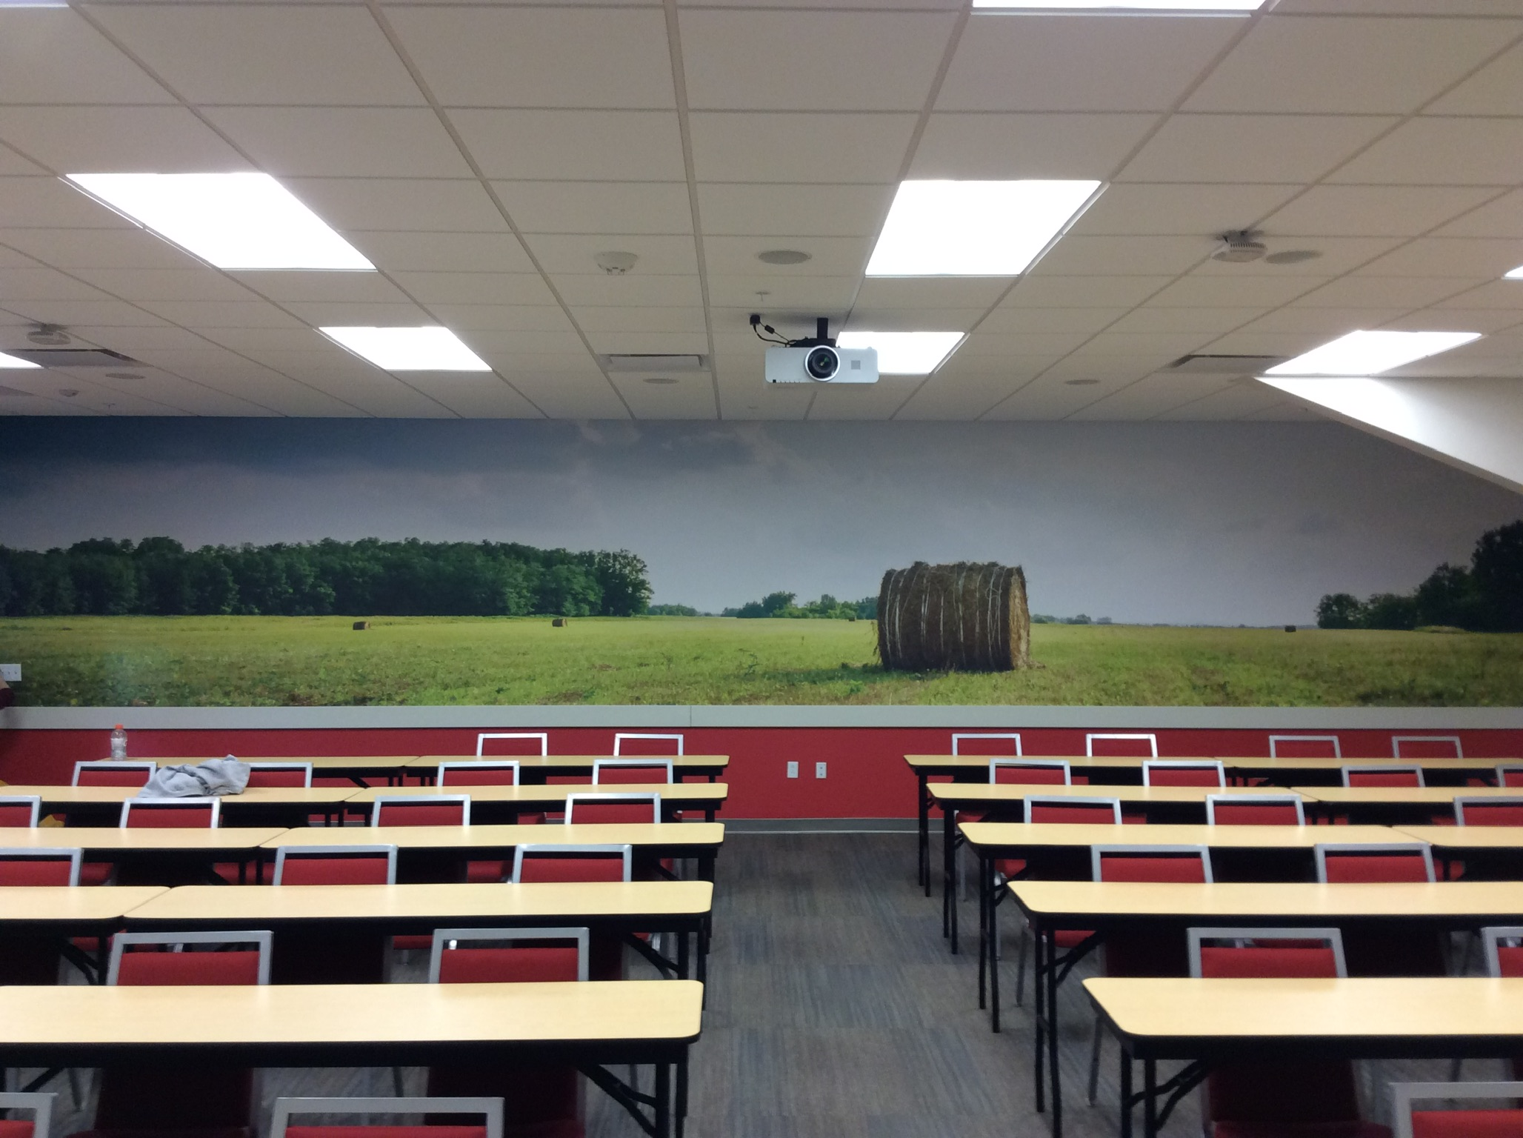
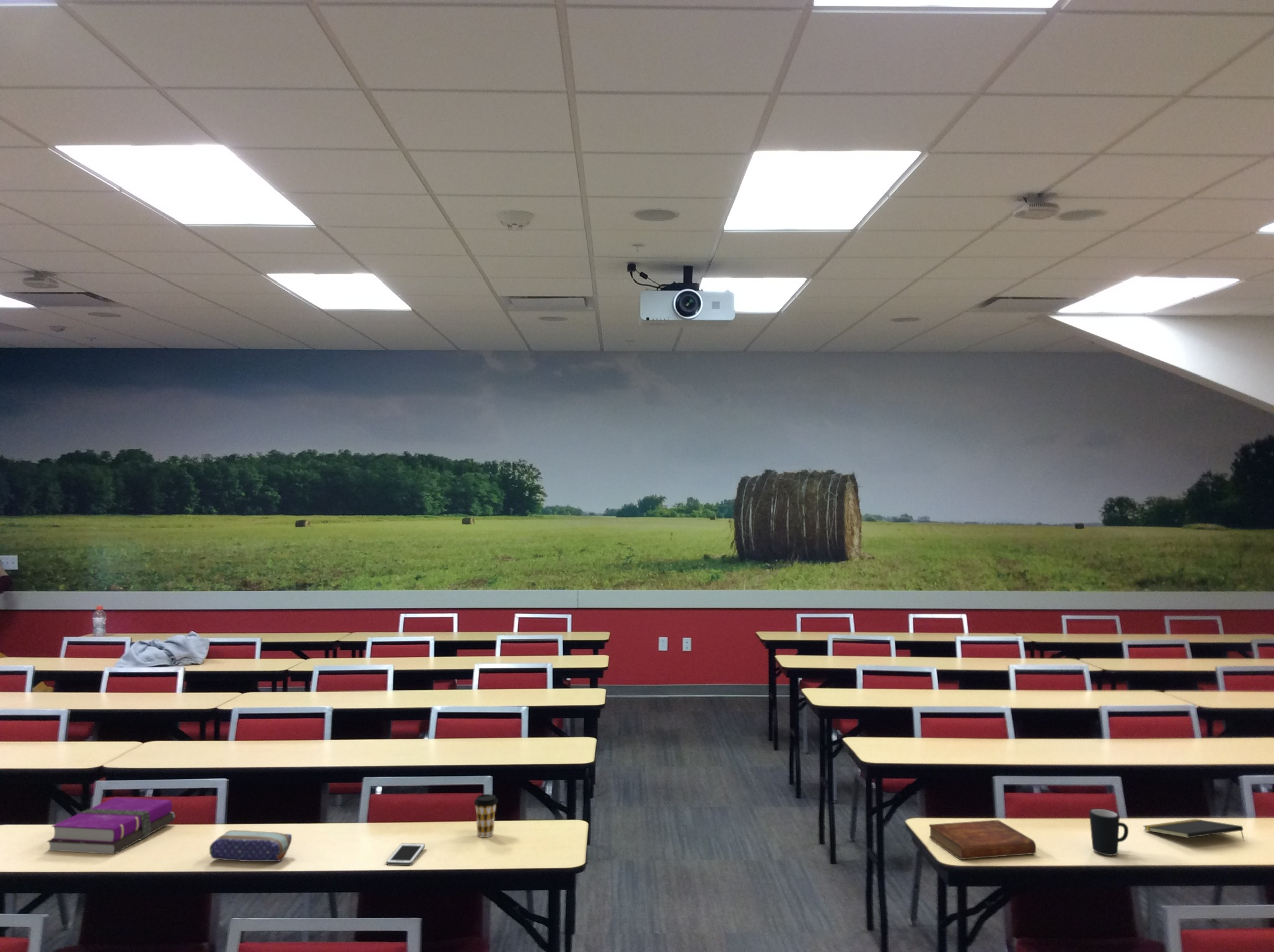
+ coffee cup (485, 816)
+ hardback book (114, 824)
+ pencil case (251, 845)
+ bible (981, 839)
+ mug (1110, 832)
+ cell phone (406, 854)
+ notepad (1192, 828)
